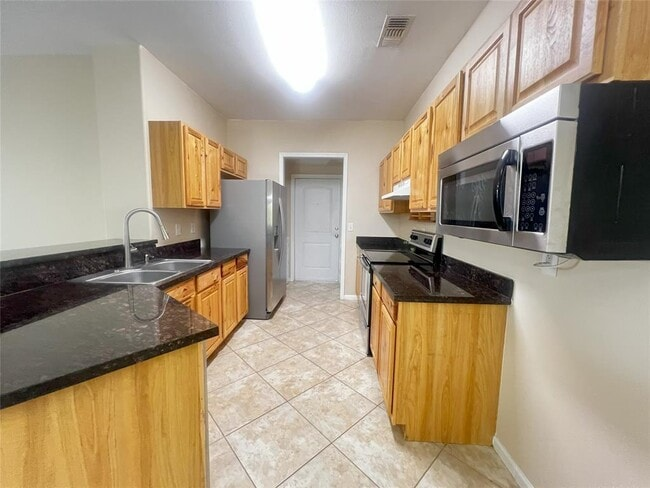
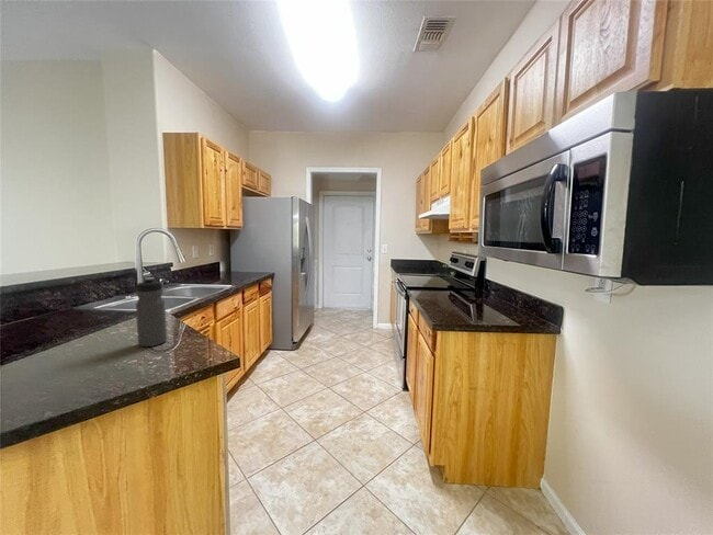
+ water bottle (150, 310)
